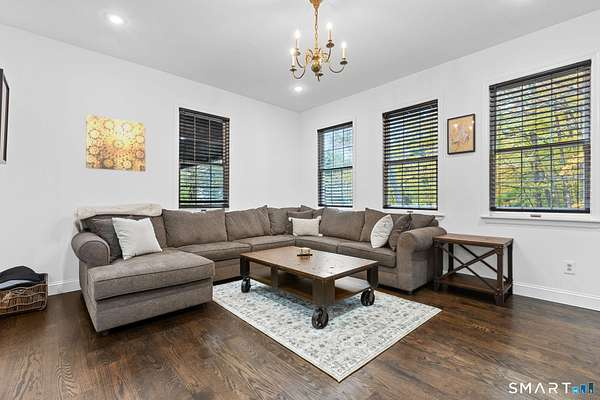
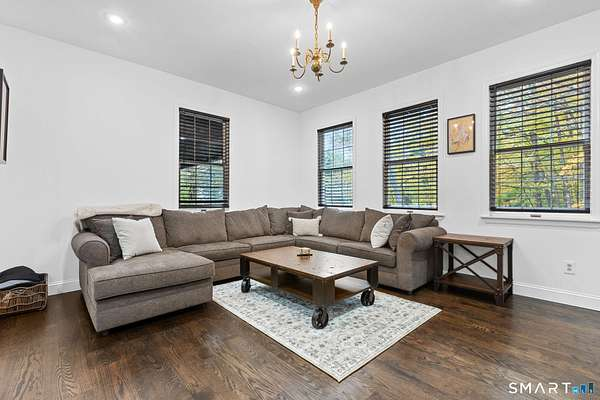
- wall art (117, 144)
